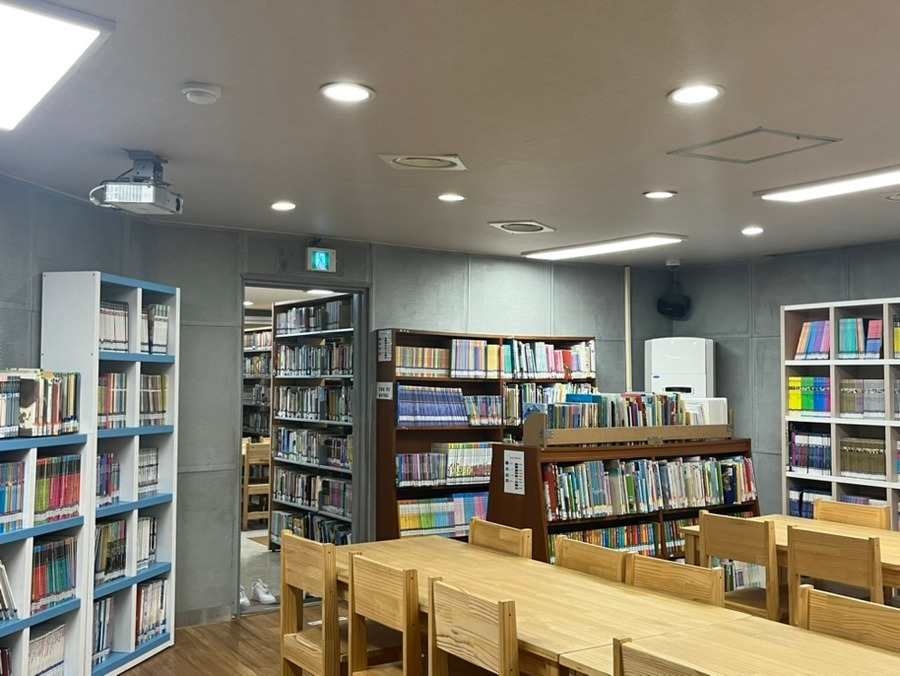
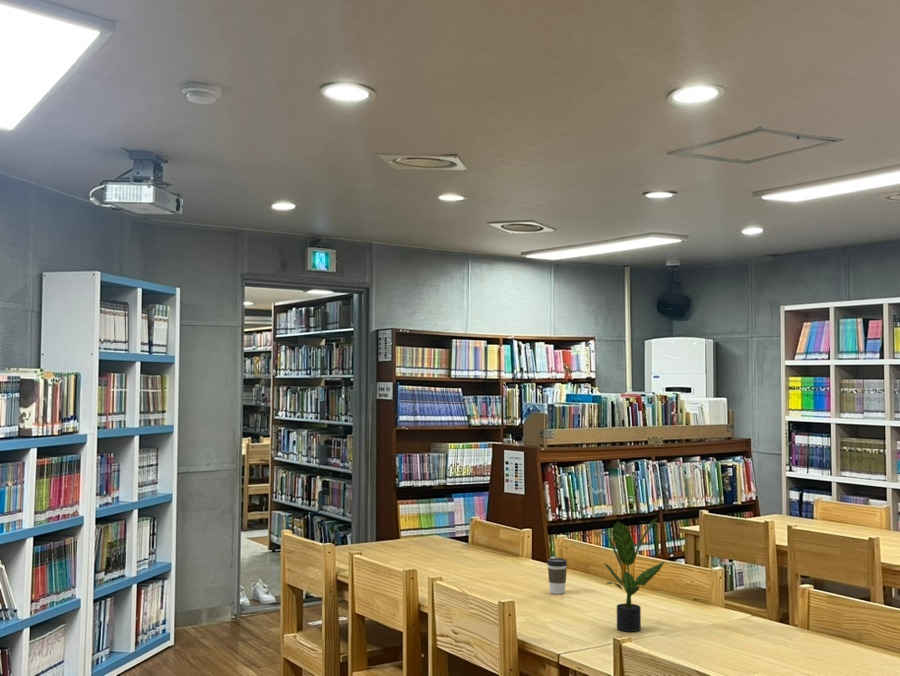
+ potted plant (631, 572)
+ coffee cup (557, 576)
